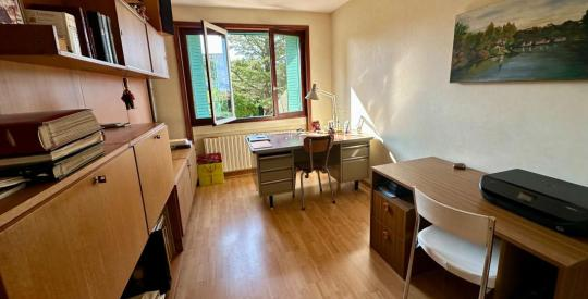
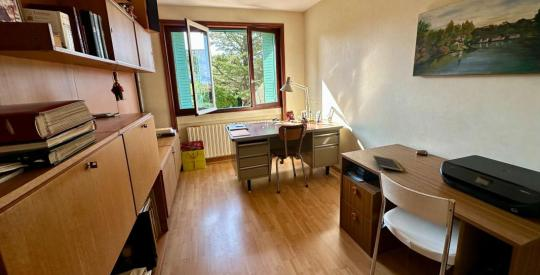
+ notepad (387, 162)
